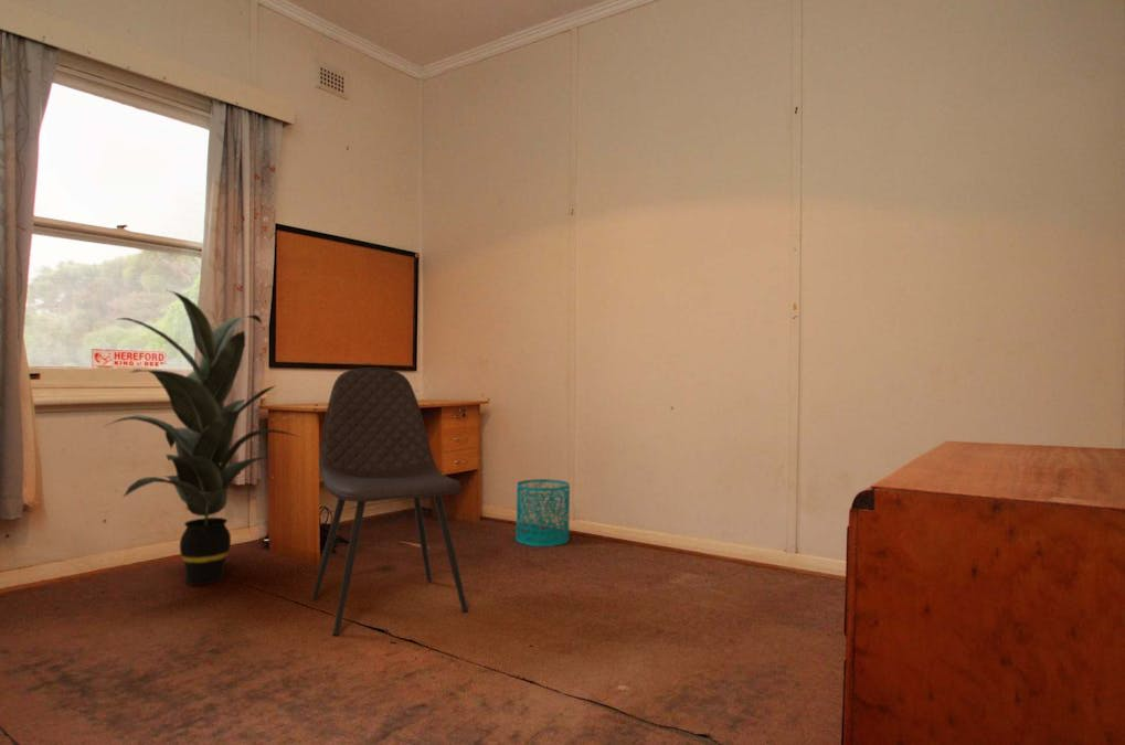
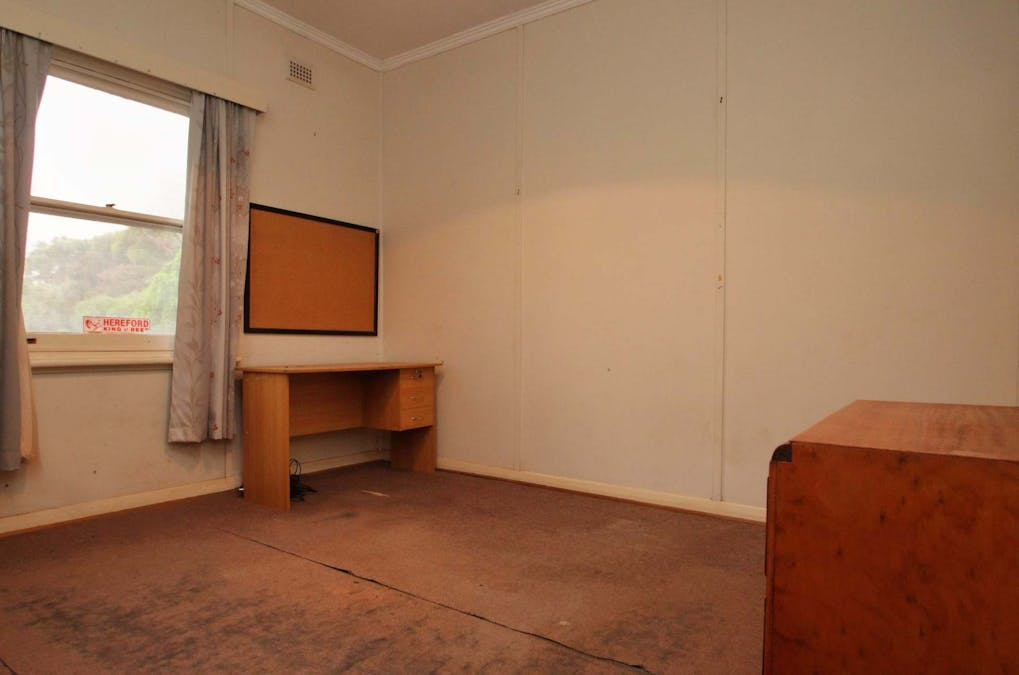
- wastebasket (543, 511)
- indoor plant (193, 437)
- chair (389, 485)
